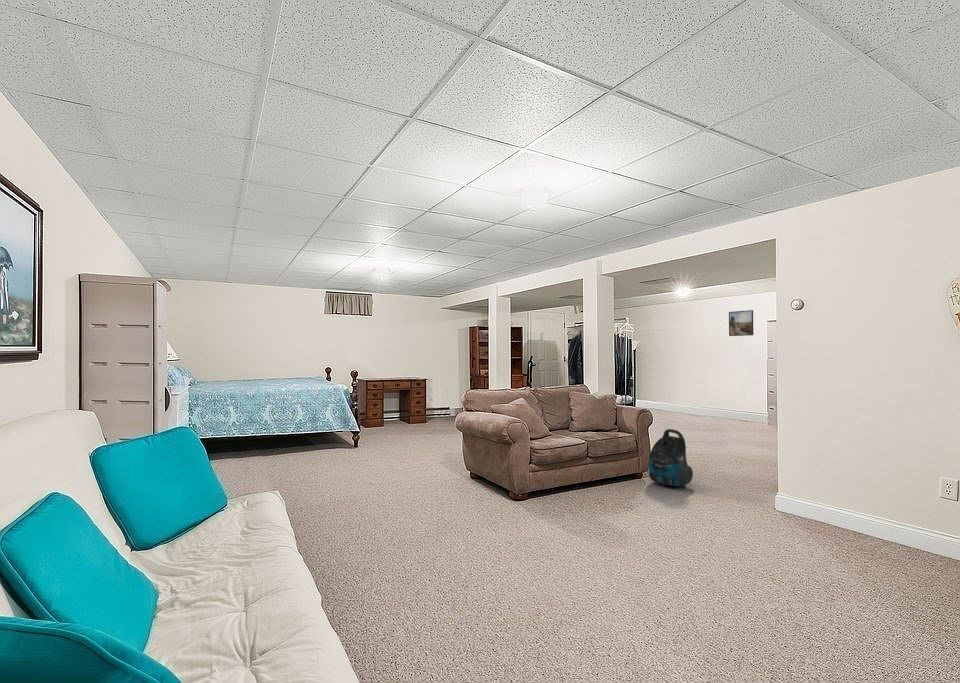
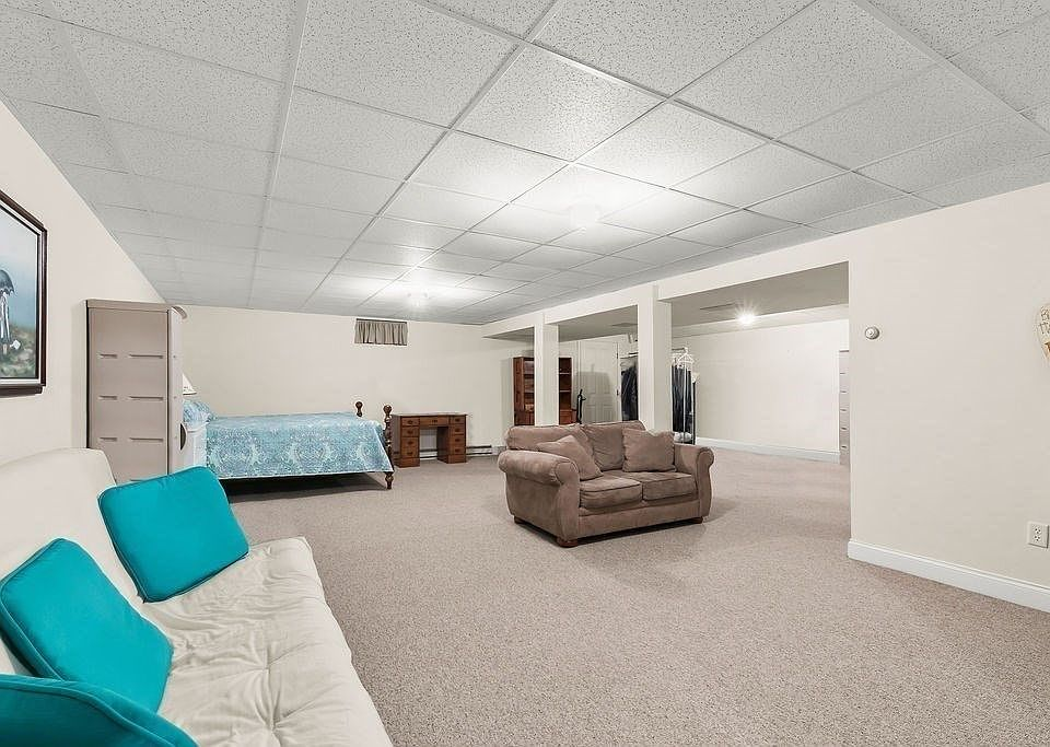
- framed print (740, 323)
- vacuum cleaner (668, 457)
